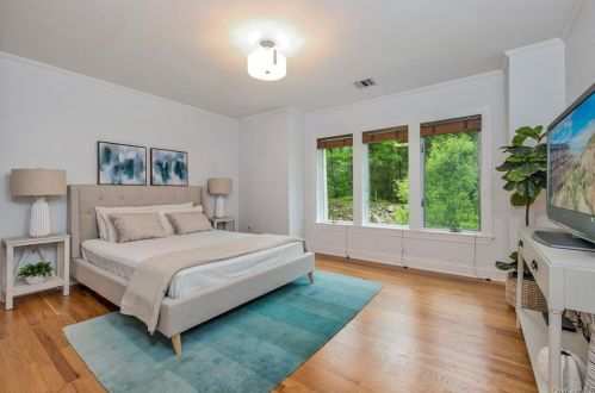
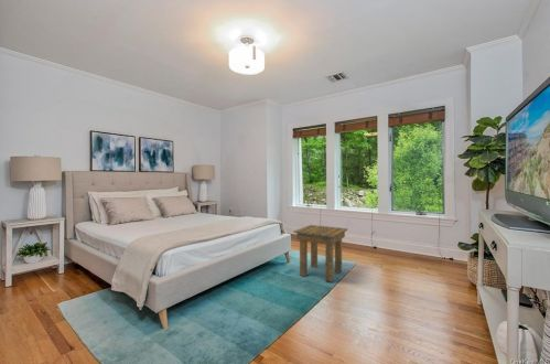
+ side table (325, 251)
